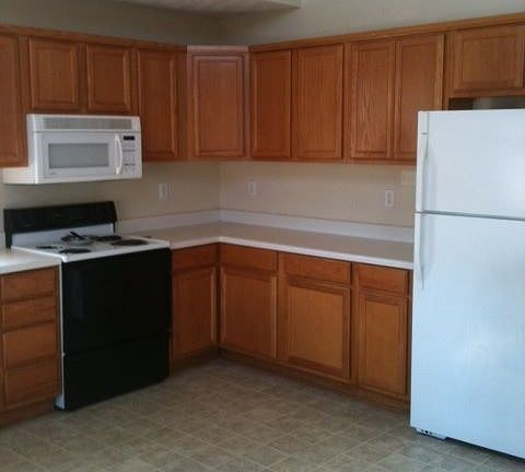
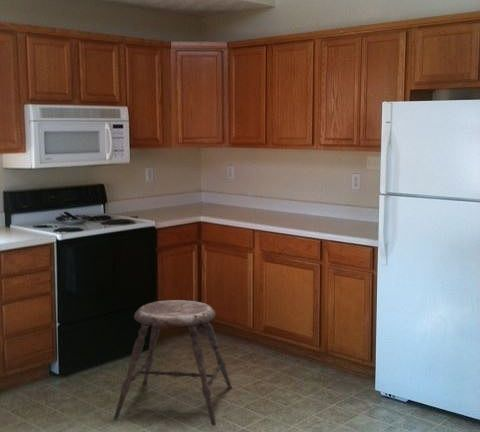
+ stool (175, 371)
